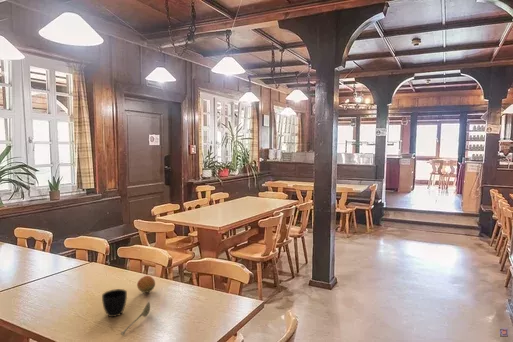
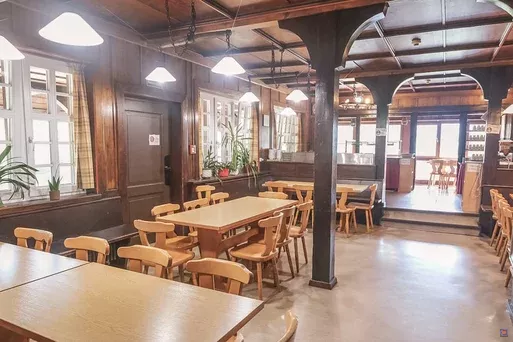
- cup (113, 304)
- soupspoon (138, 317)
- fruit (146, 284)
